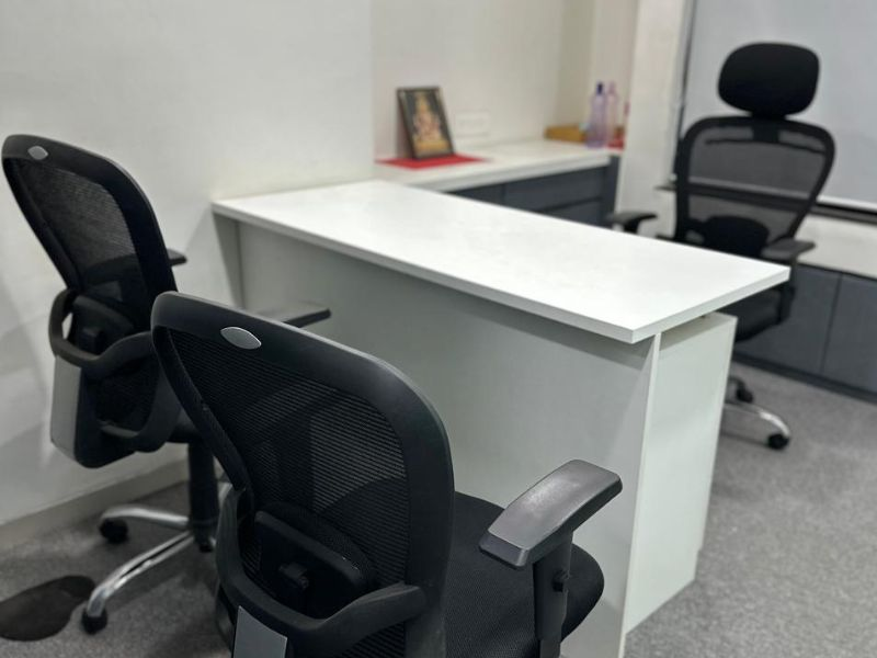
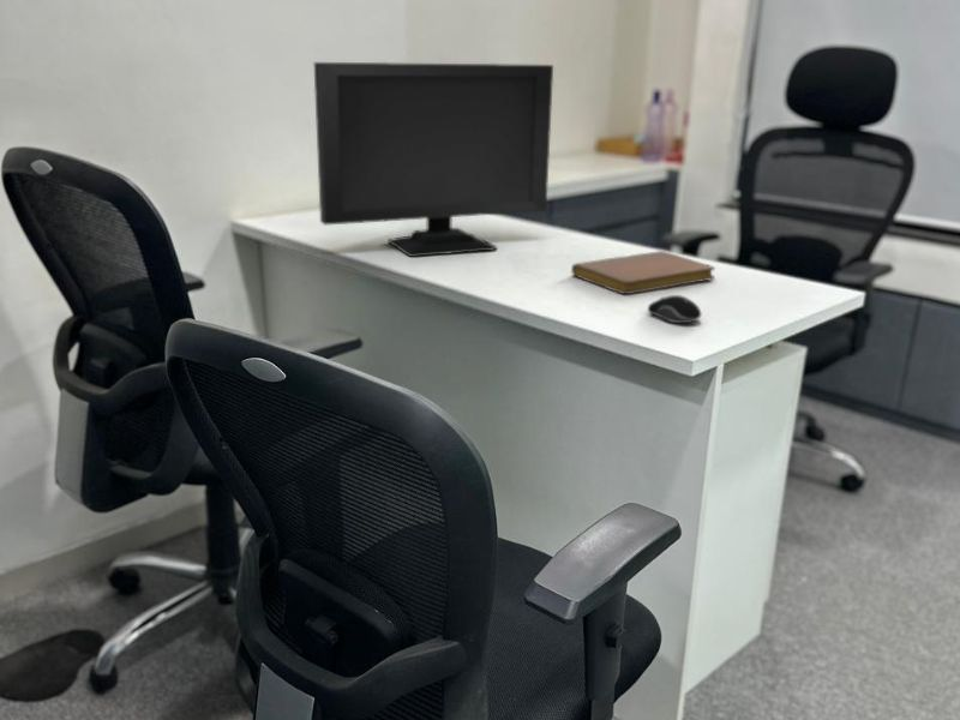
+ computer monitor (439, 157)
+ computer mouse (676, 306)
+ notebook (643, 270)
